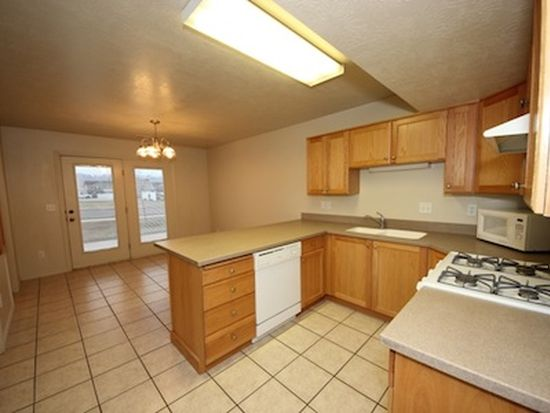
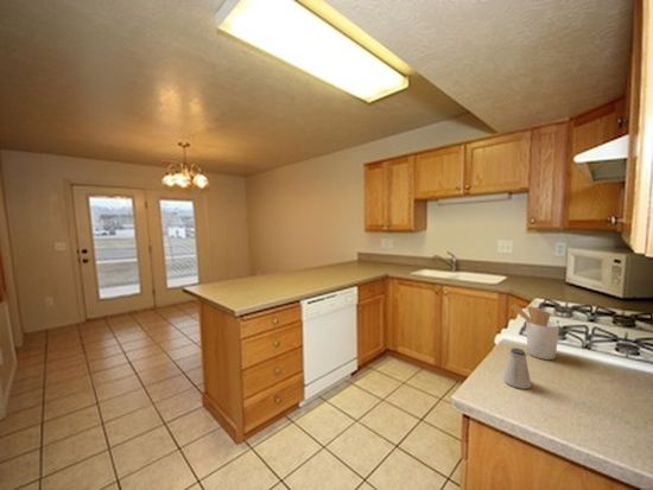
+ utensil holder (533, 329)
+ saltshaker (516, 365)
